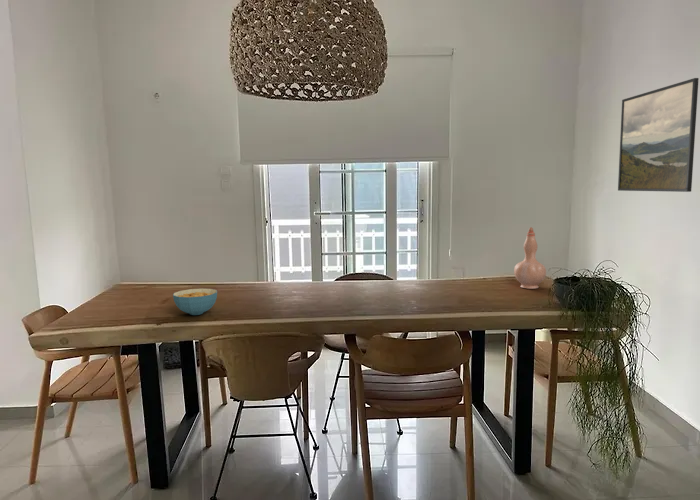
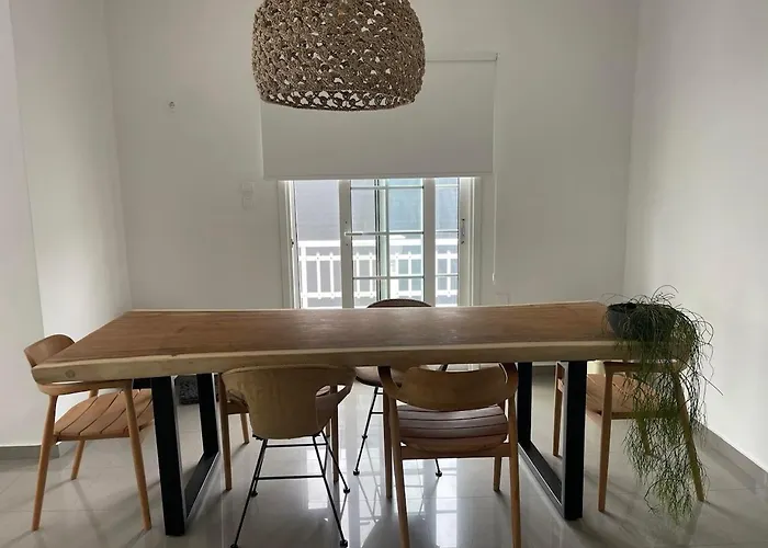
- vase (530, 257)
- cereal bowl (195, 303)
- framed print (653, 141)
